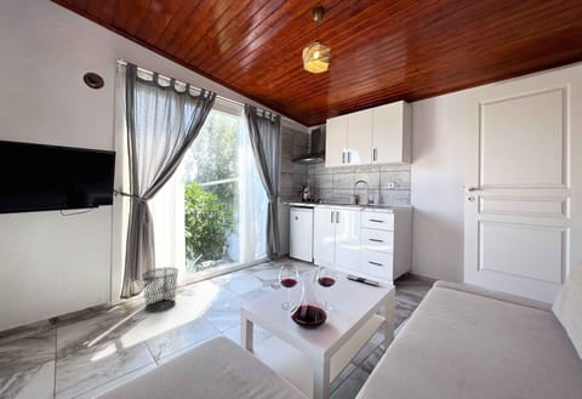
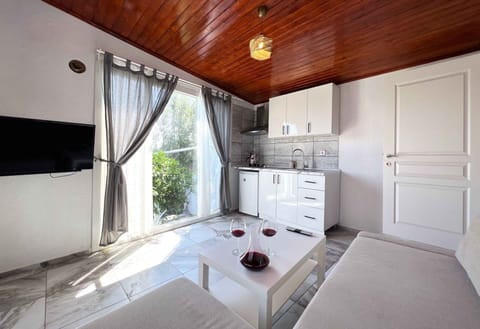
- waste bin (160, 289)
